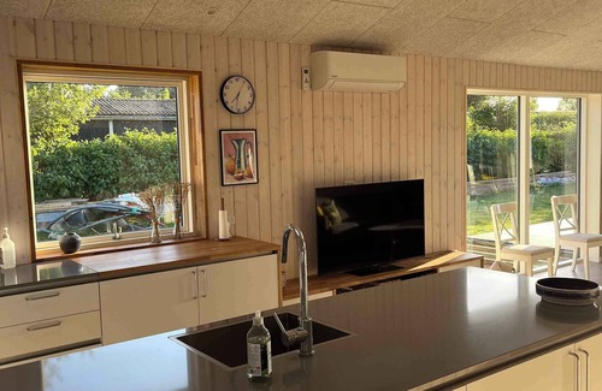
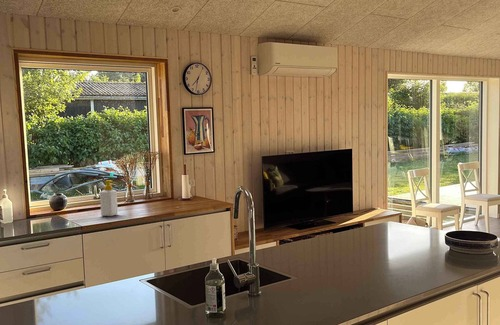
+ soap bottle (108, 197)
